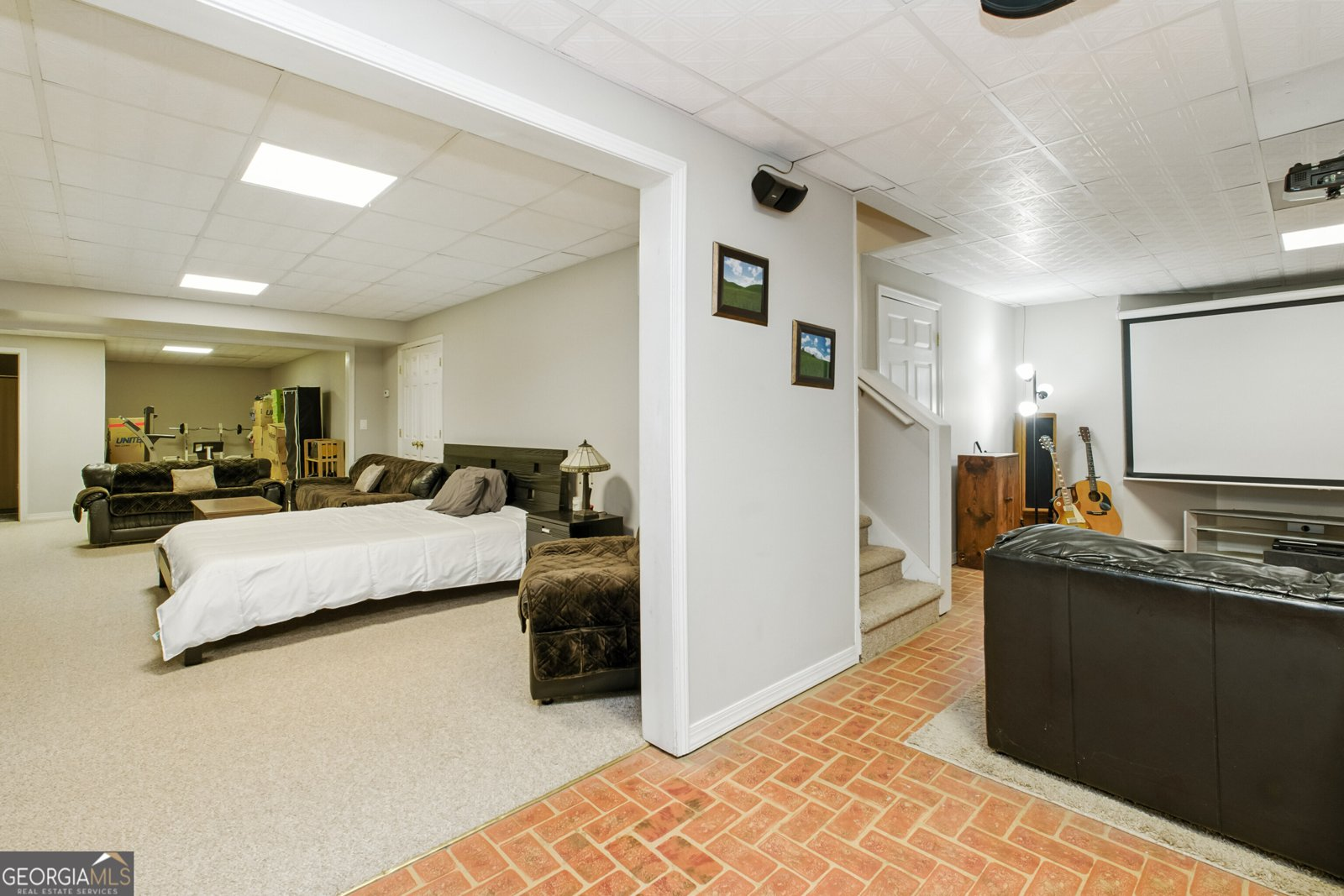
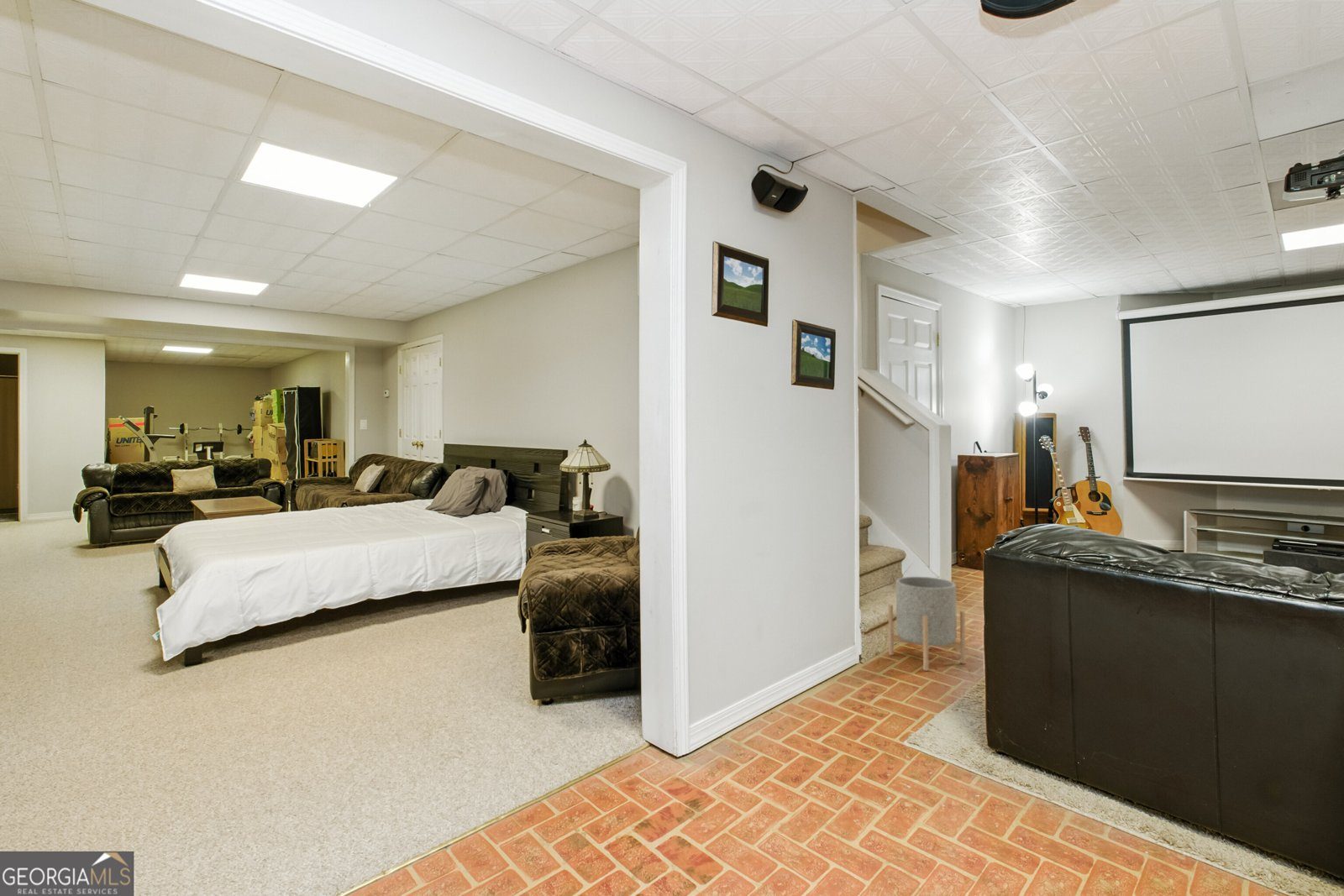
+ planter (926, 620)
